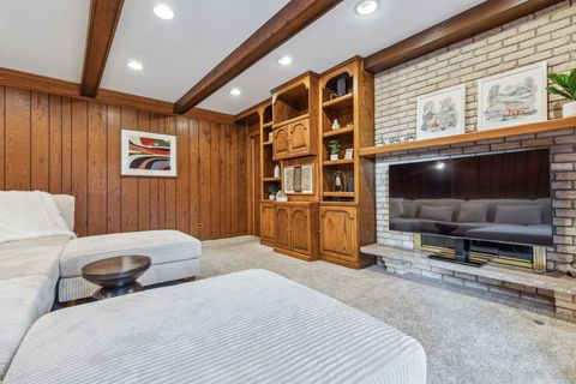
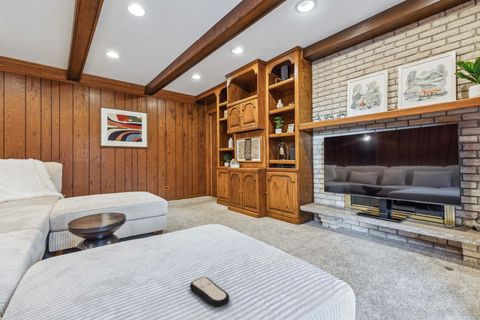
+ remote control (209, 290)
